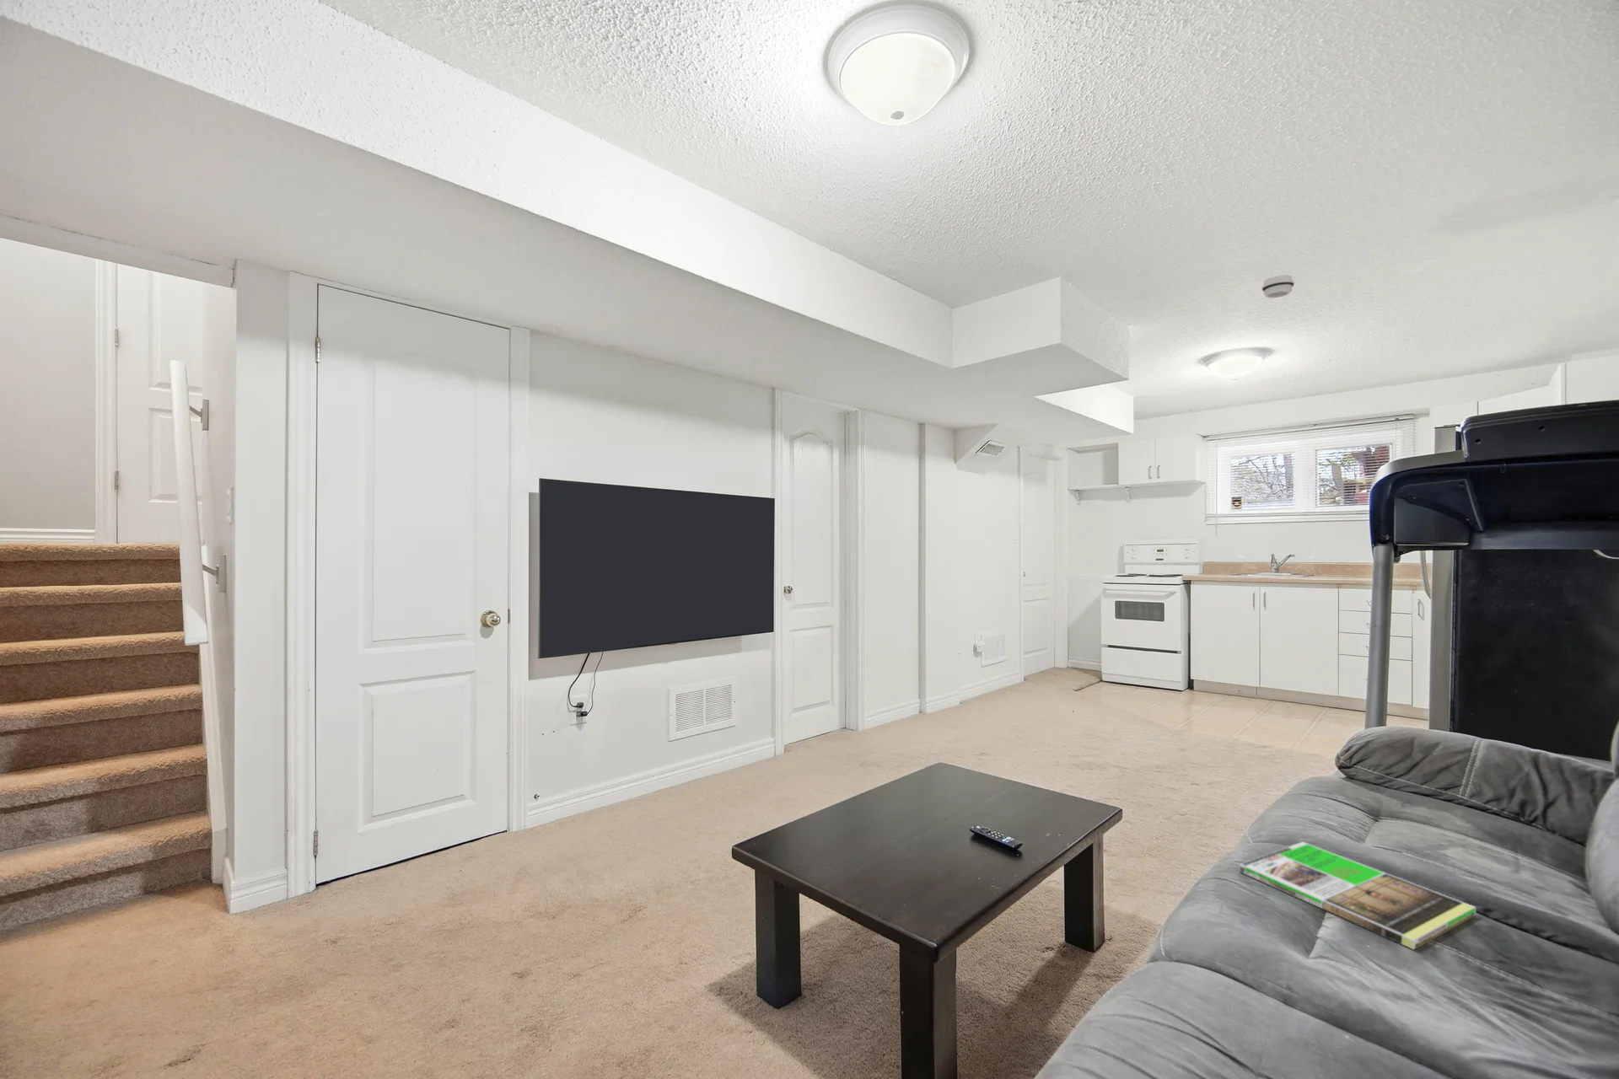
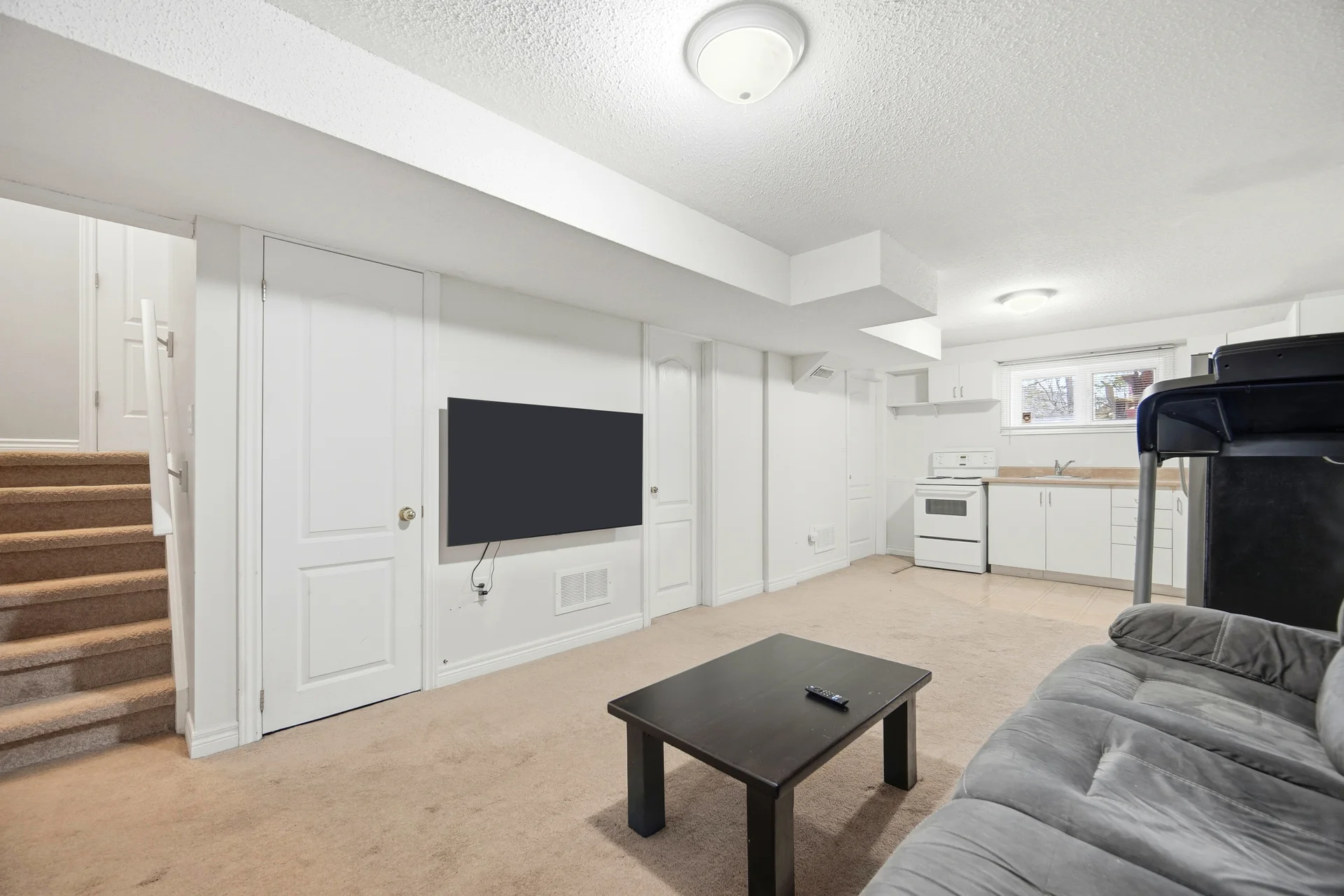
- smoke detector (1277, 287)
- magazine (1350, 888)
